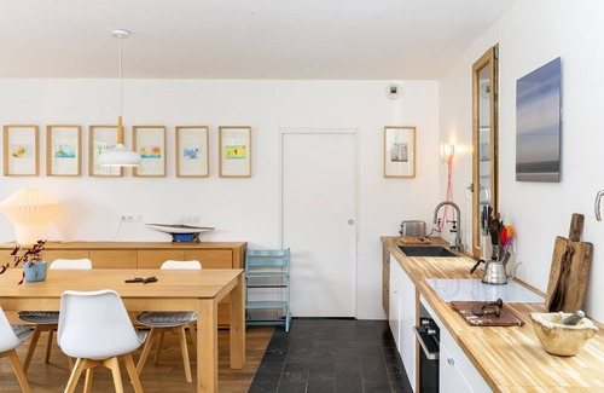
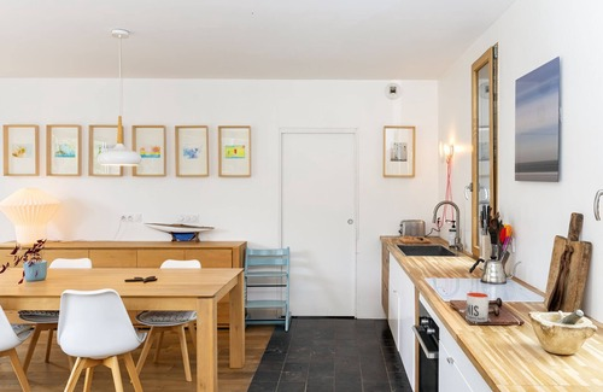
+ mug (476, 305)
